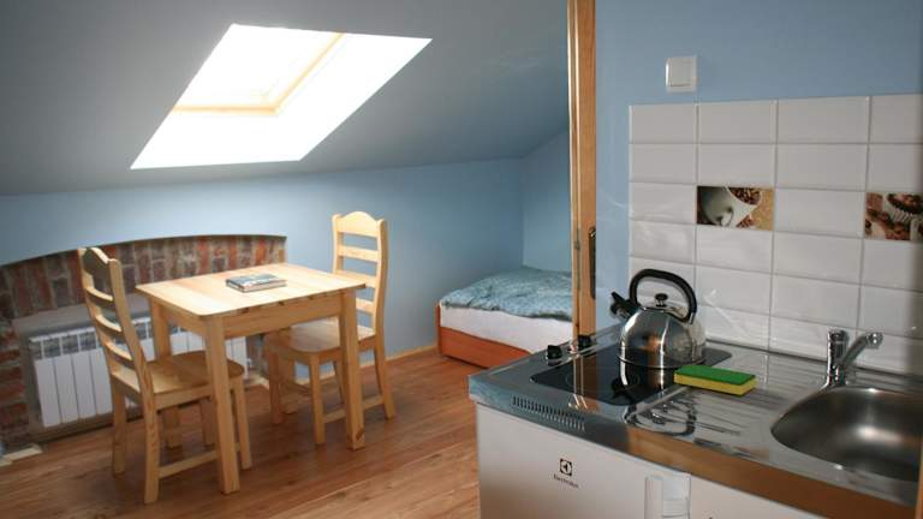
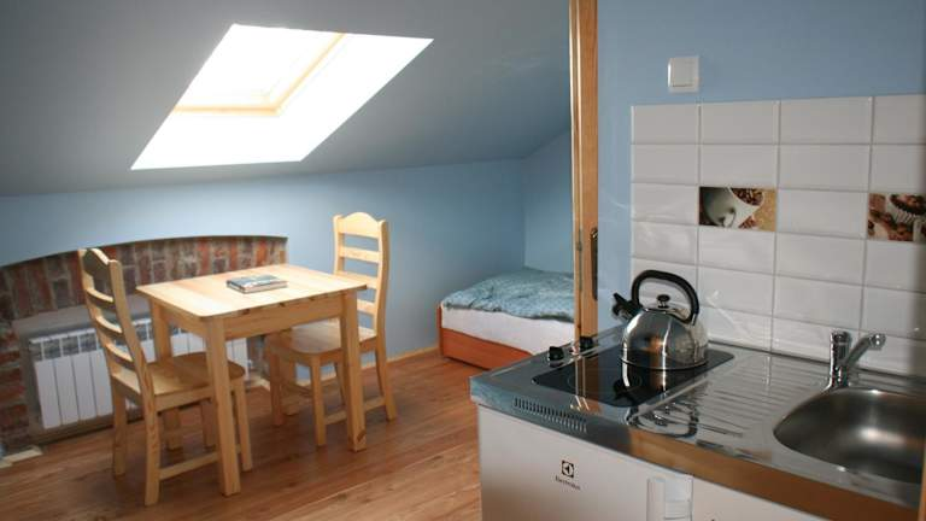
- dish sponge (714, 378)
